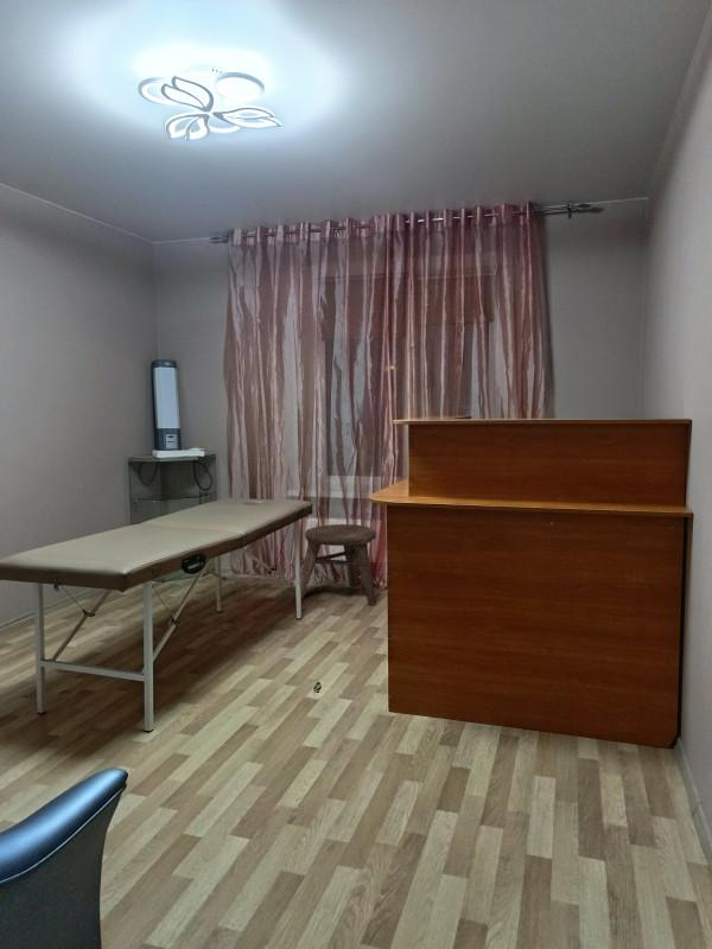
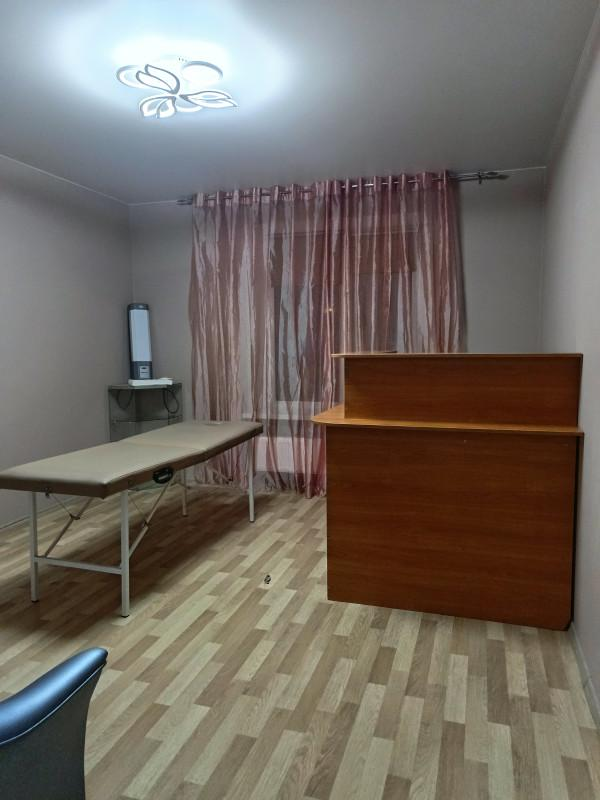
- stool (342, 562)
